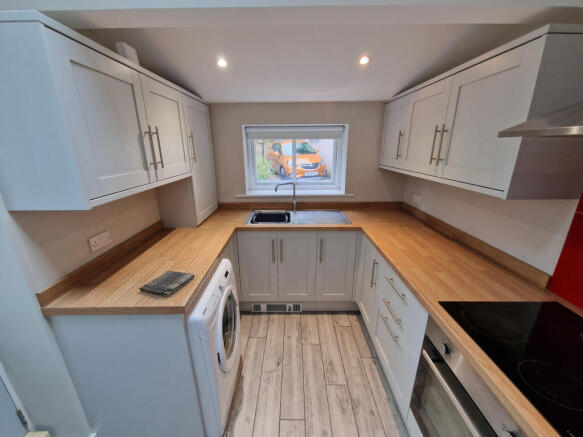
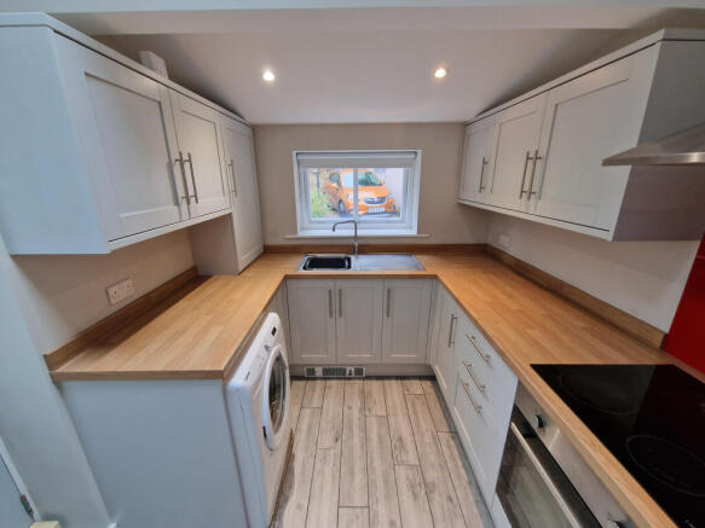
- dish towel (167, 281)
